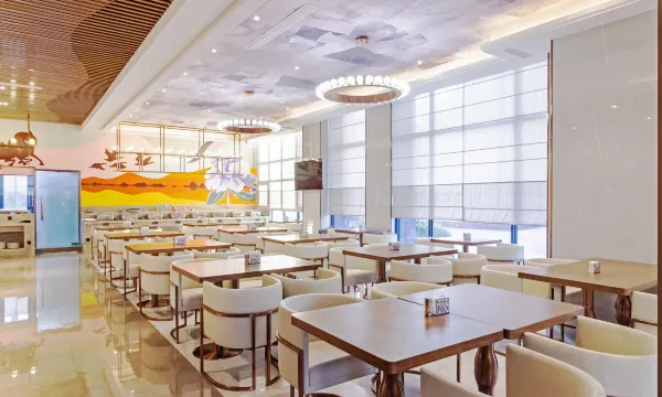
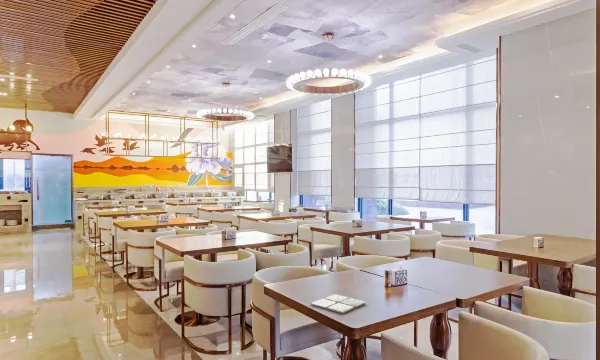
+ drink coaster (338, 303)
